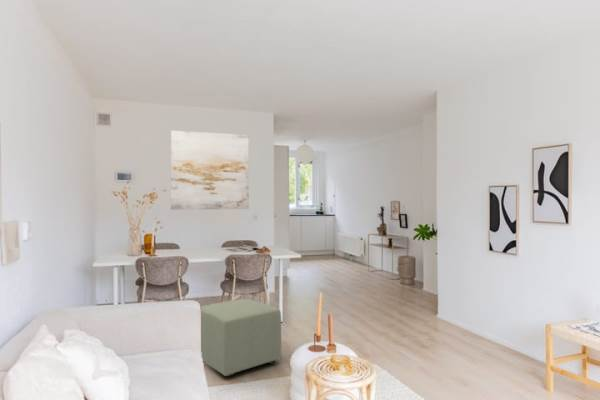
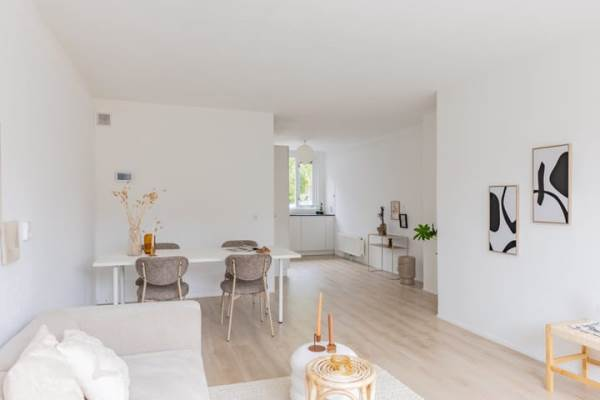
- ottoman (237, 333)
- wall art (210, 171)
